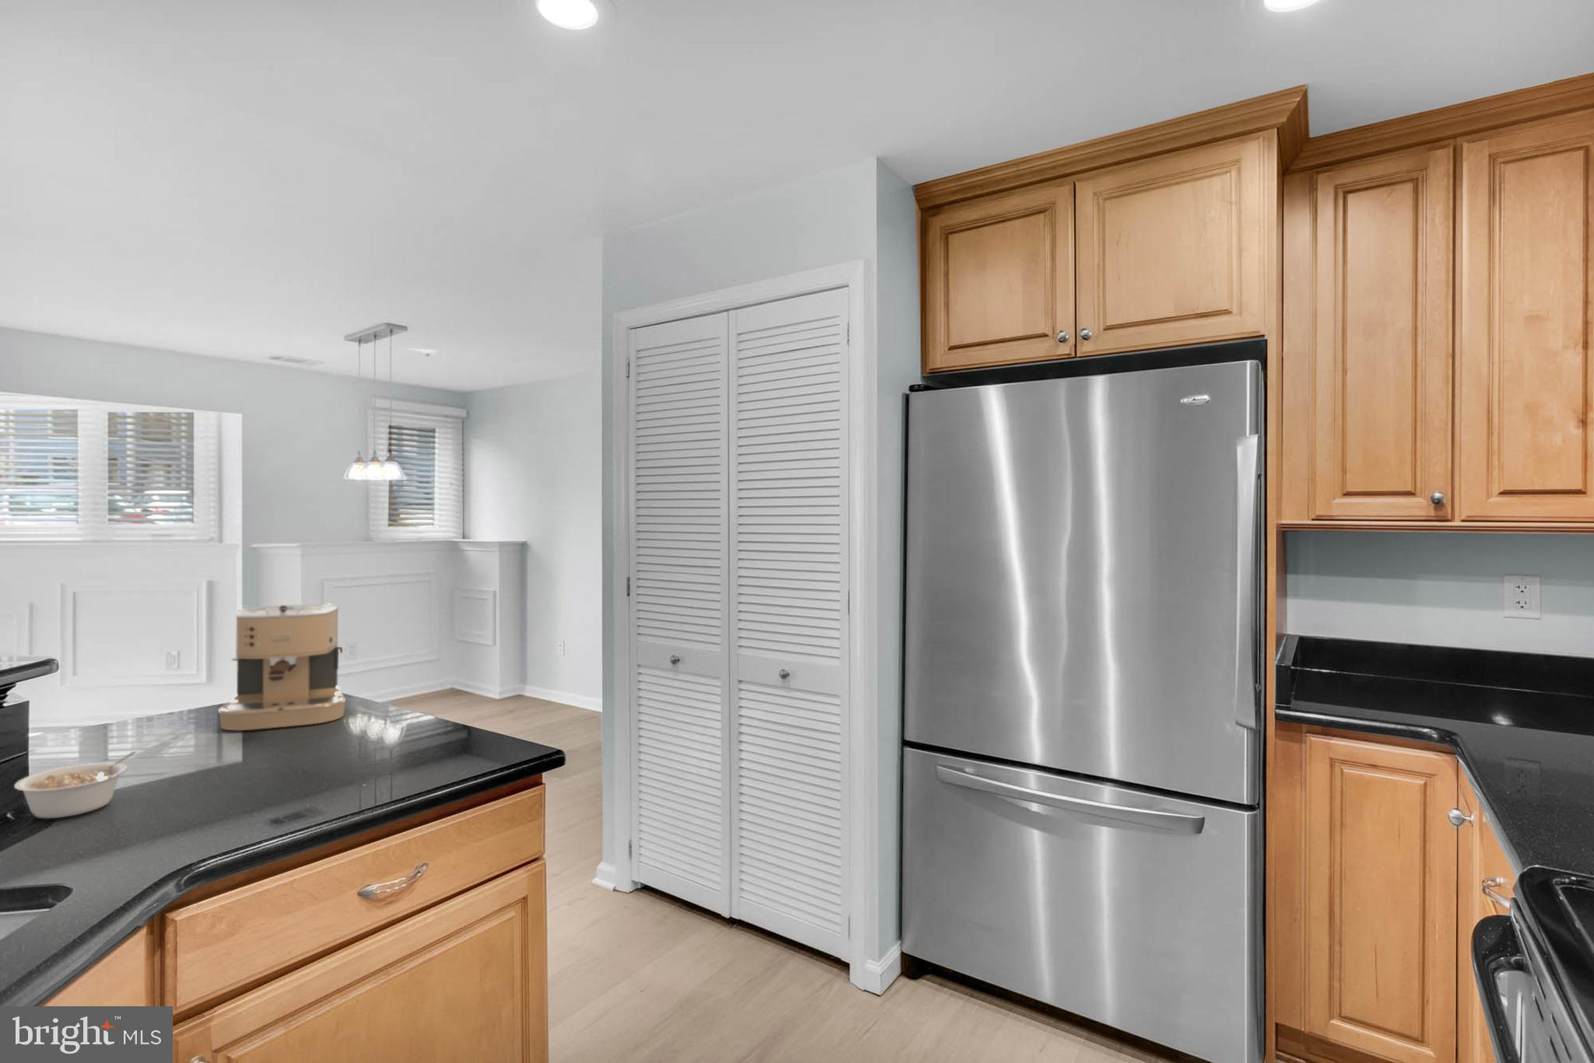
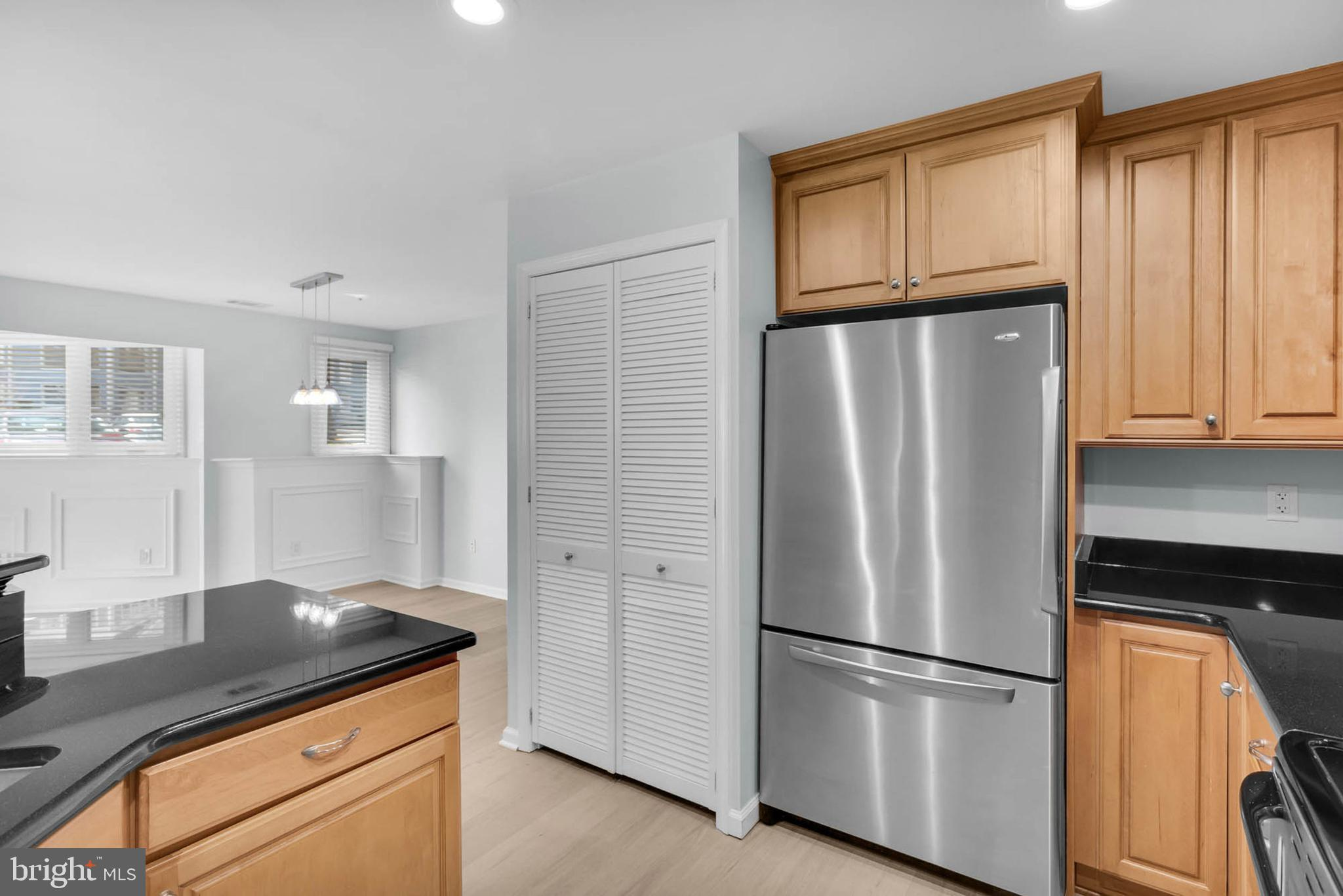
- coffee maker (285, 660)
- legume (74, 787)
